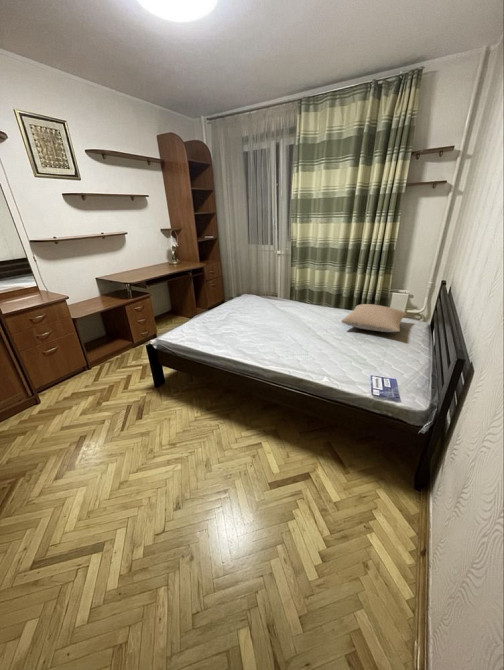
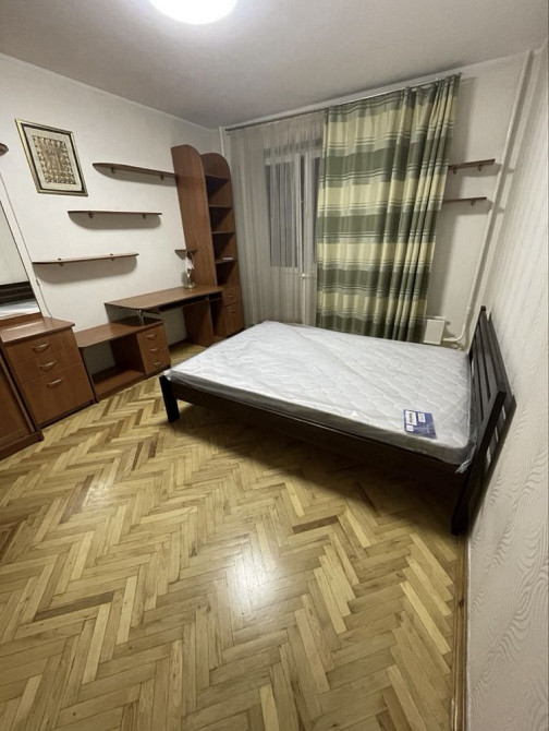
- pillow (374, 317)
